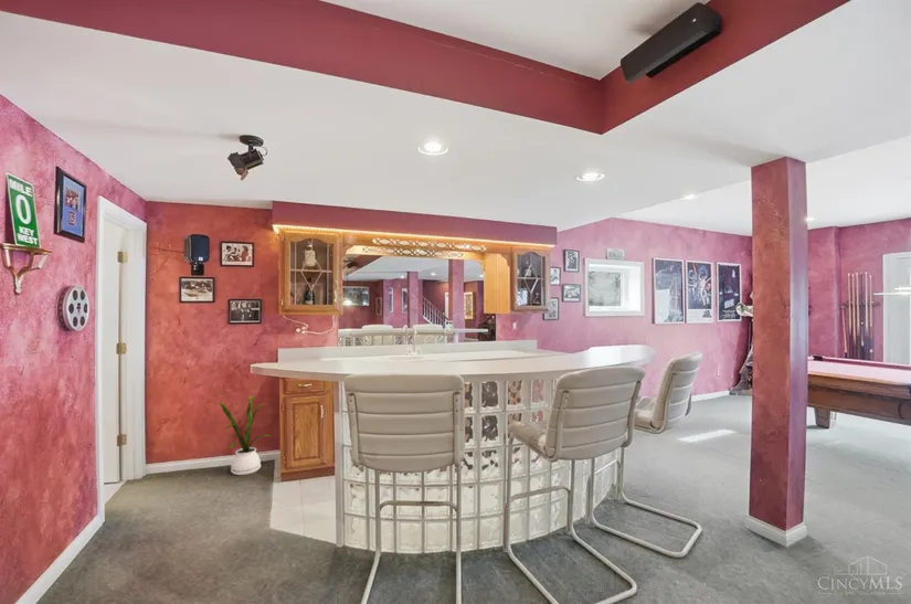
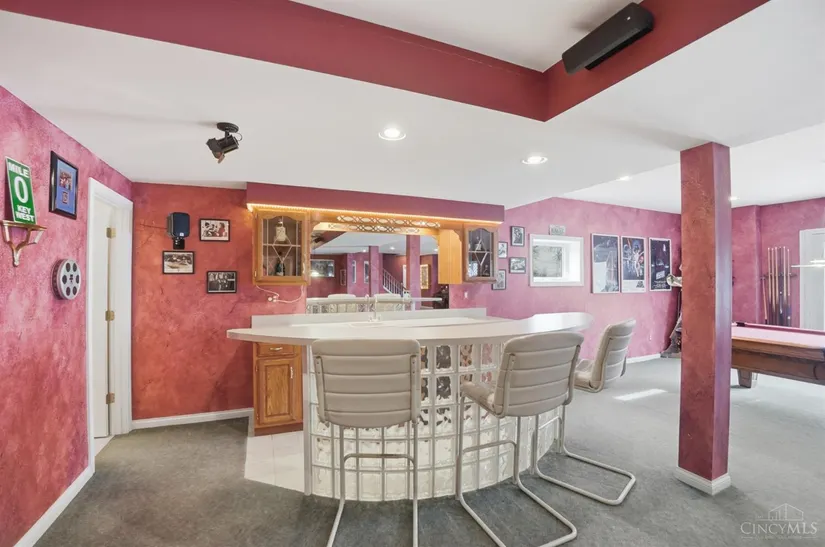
- house plant (242, 430)
